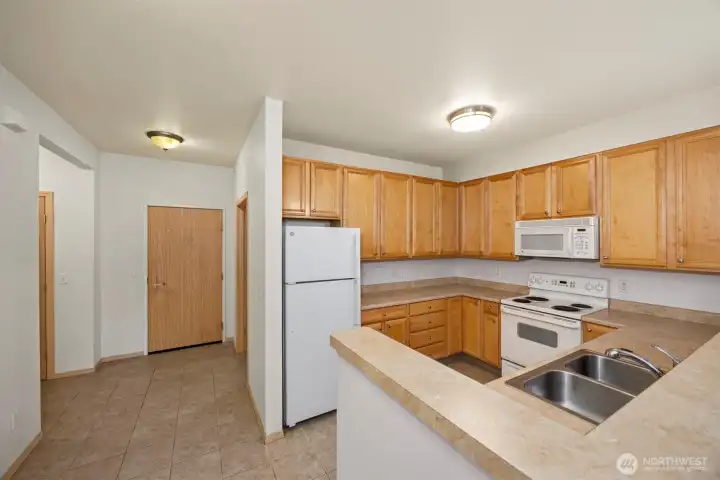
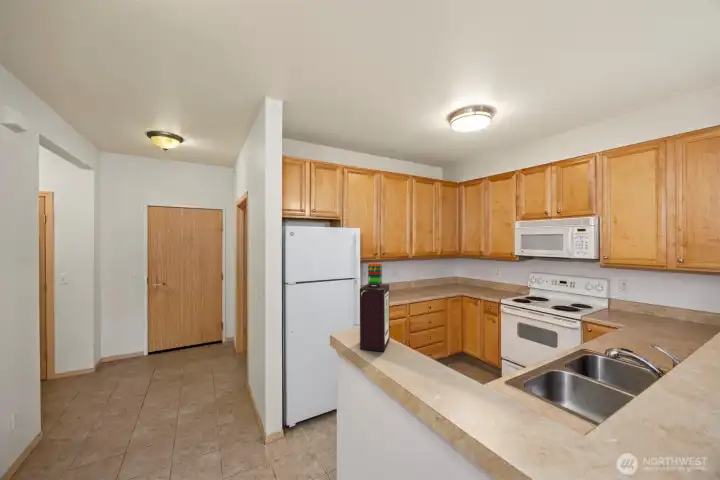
+ bottle (375, 303)
